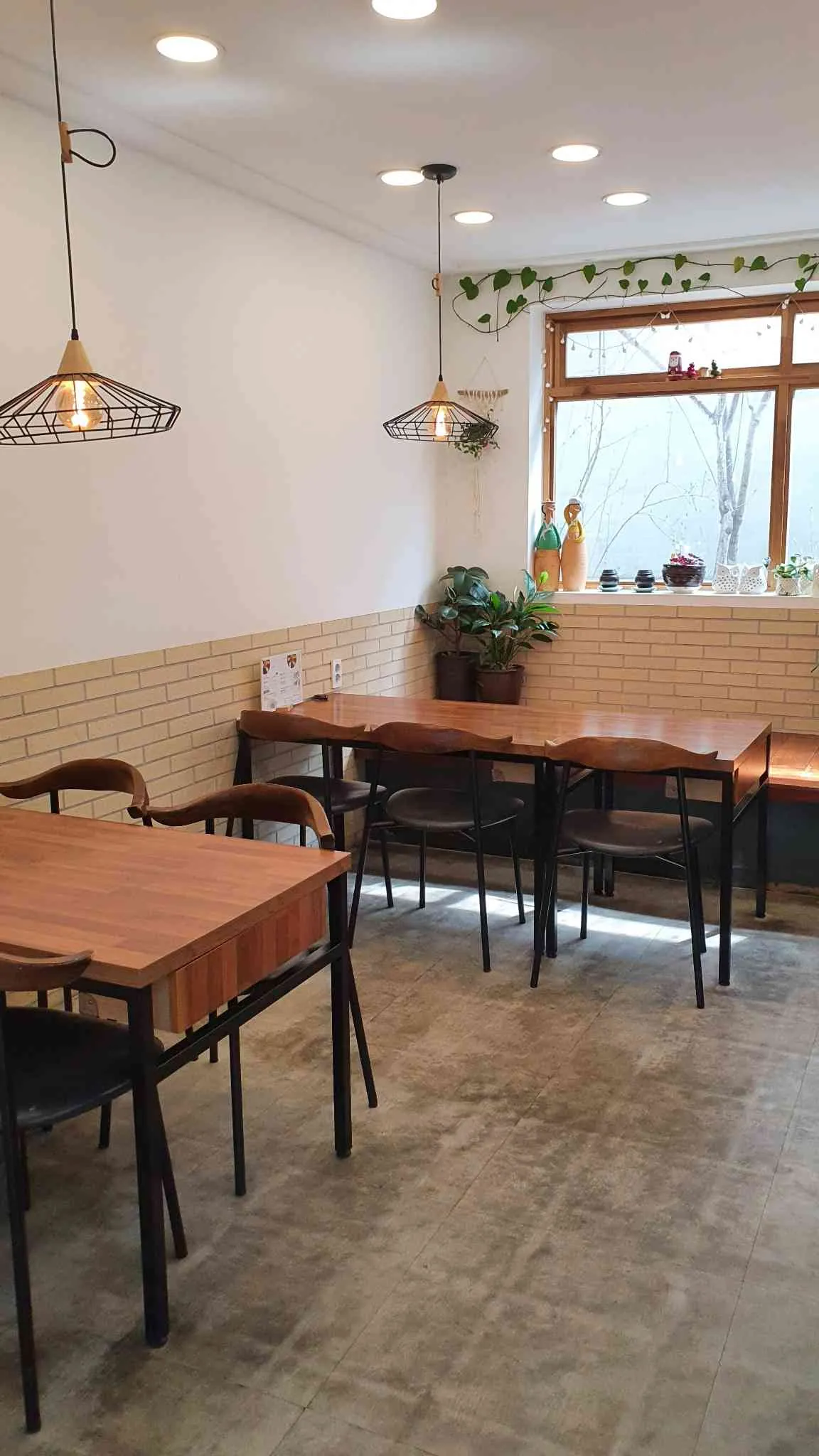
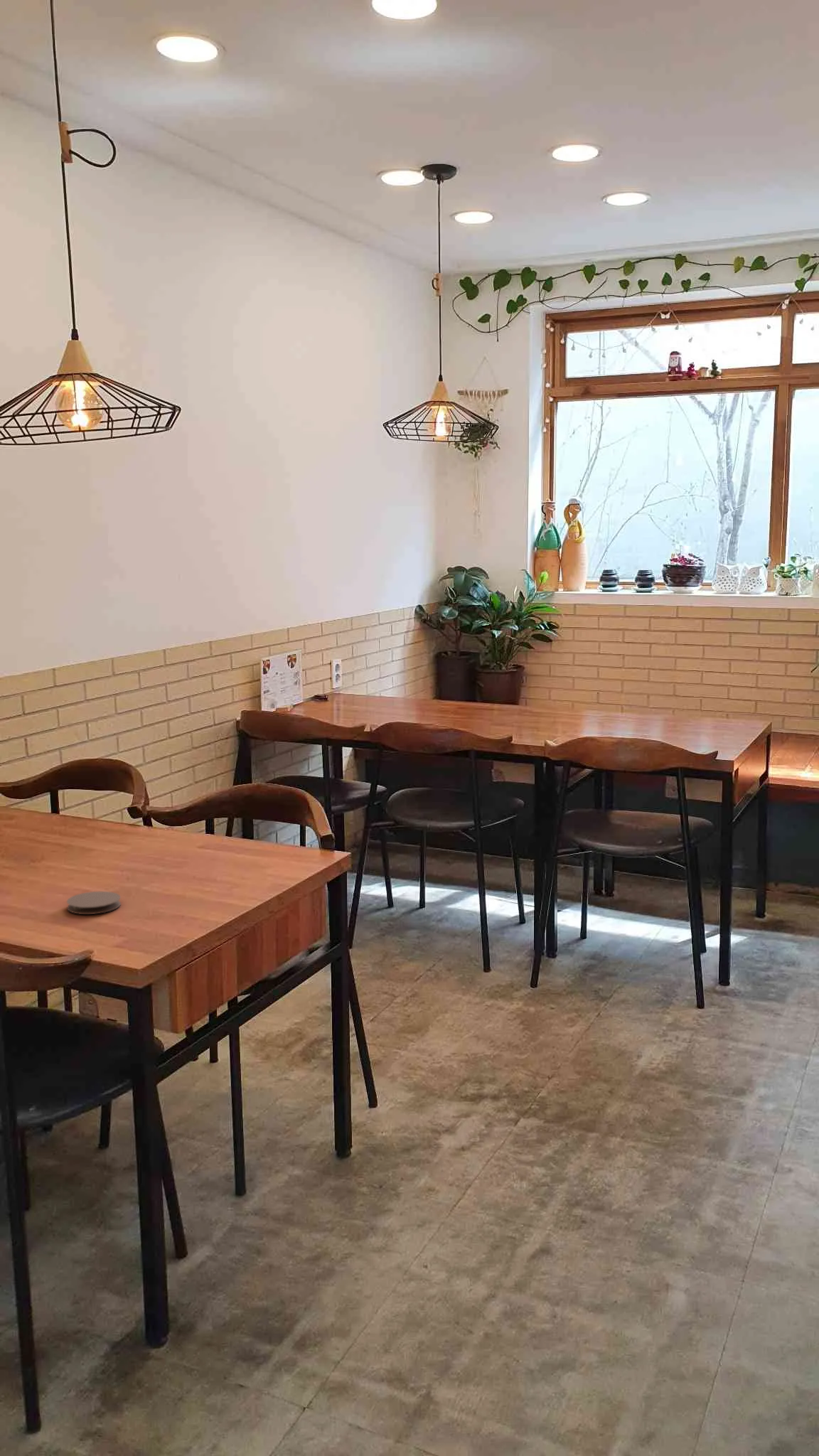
+ coaster (94, 902)
